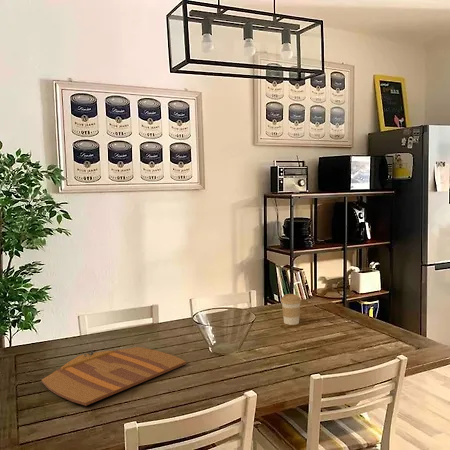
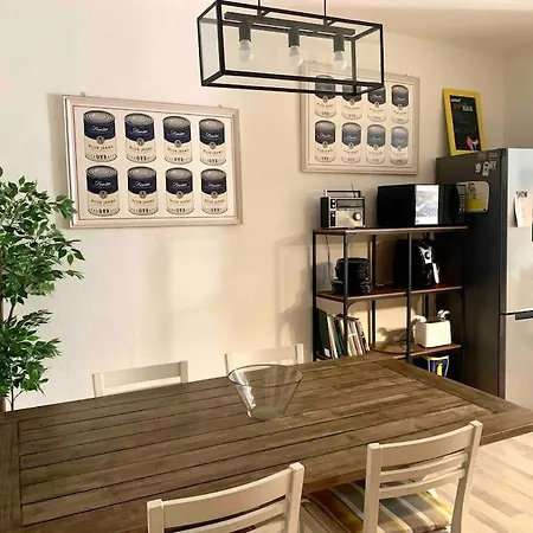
- cutting board (107, 366)
- coffee cup (291, 309)
